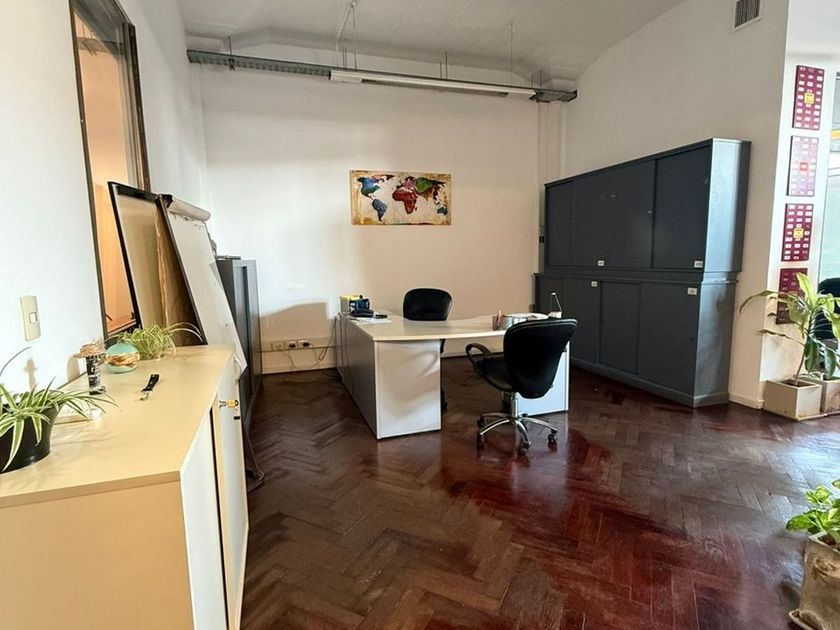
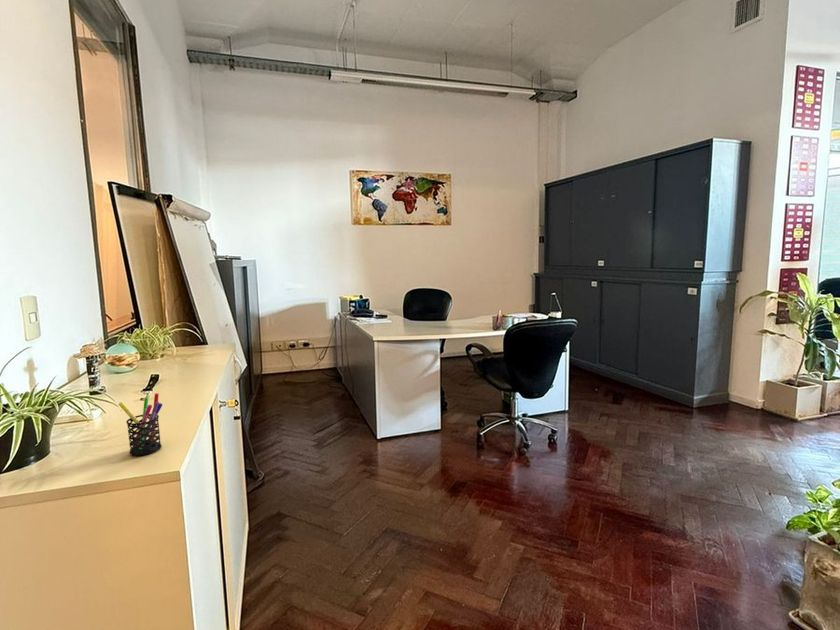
+ pen holder (145, 421)
